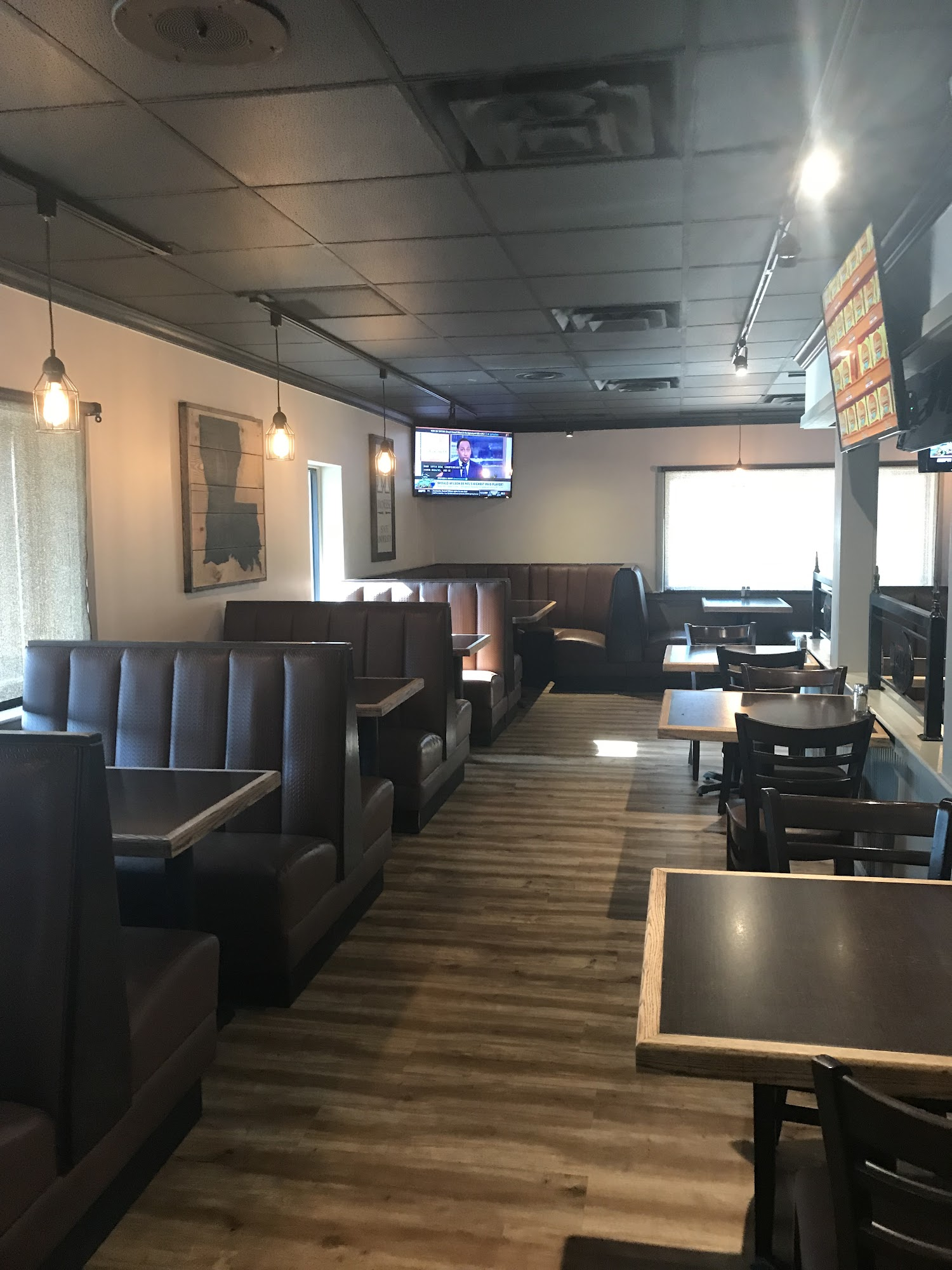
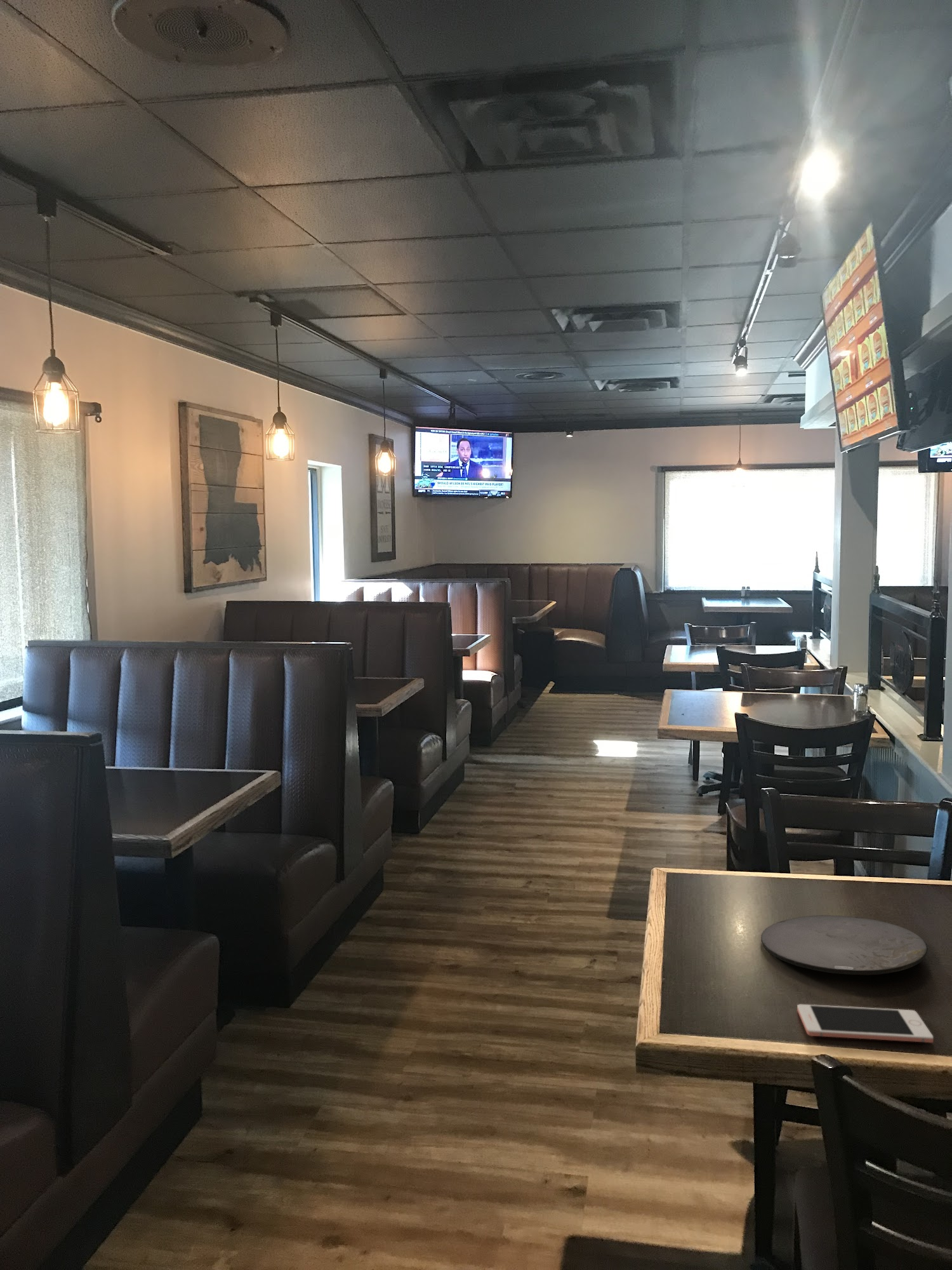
+ plate (842, 942)
+ cell phone (863, 1023)
